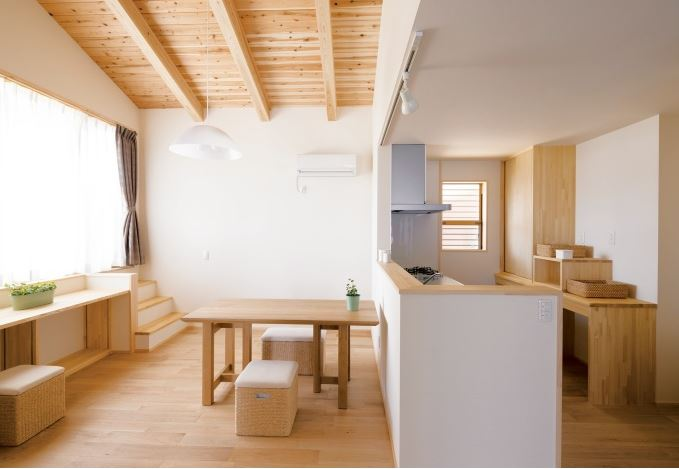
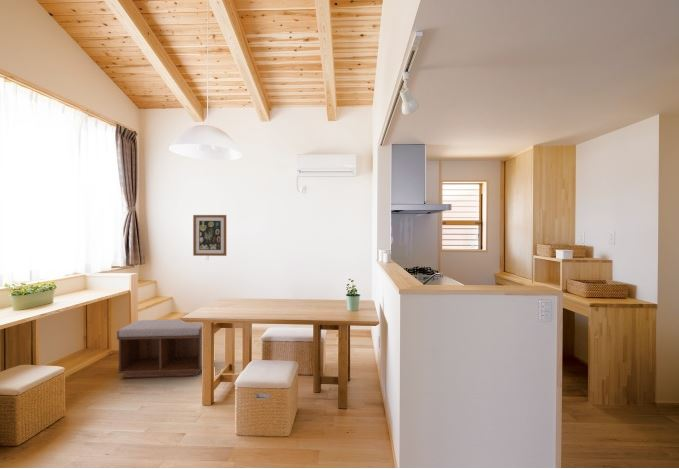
+ wall art (209, 235)
+ bench (167, 346)
